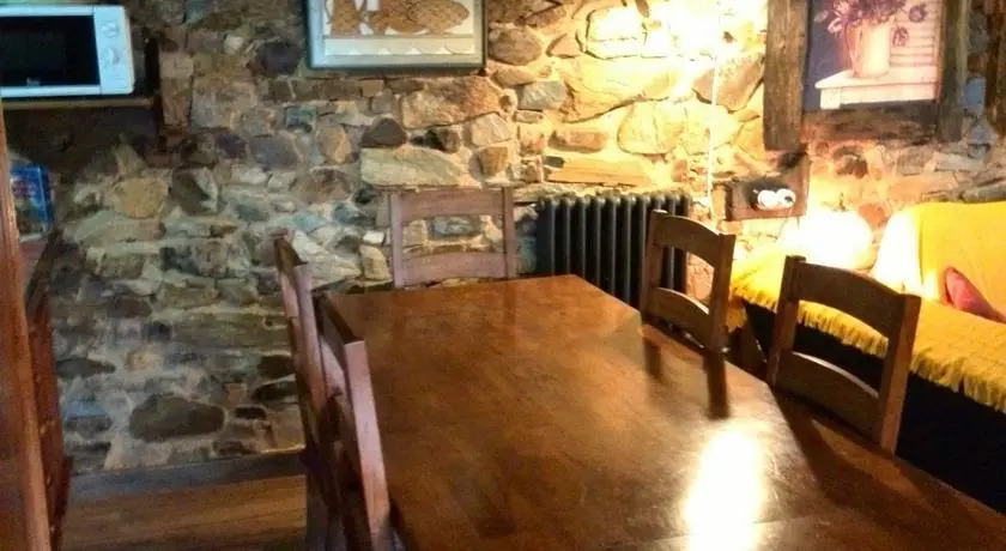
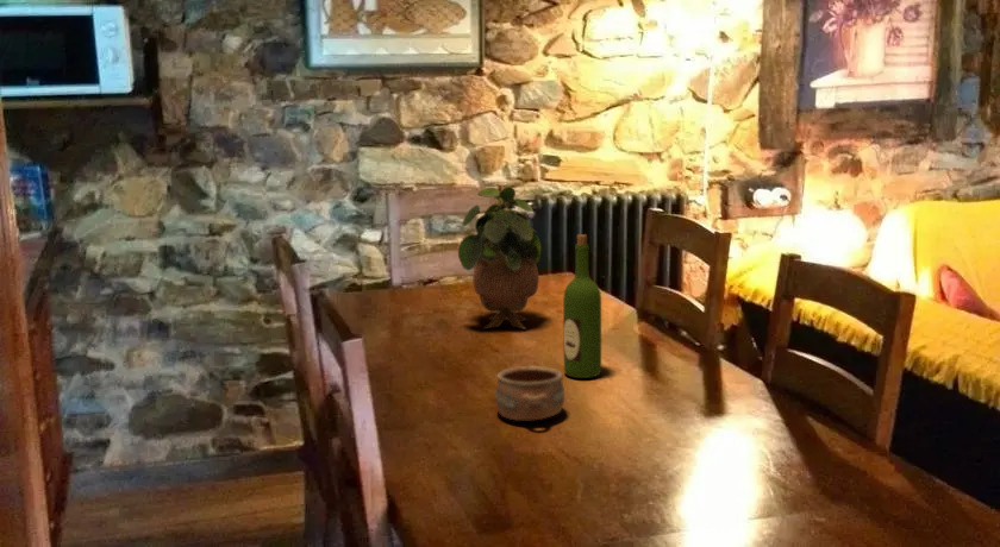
+ wine bottle (582, 304)
+ pottery (530, 394)
+ potted plant (500, 256)
